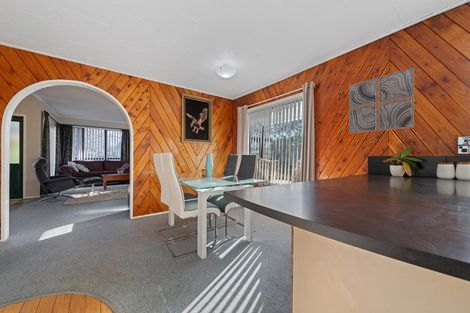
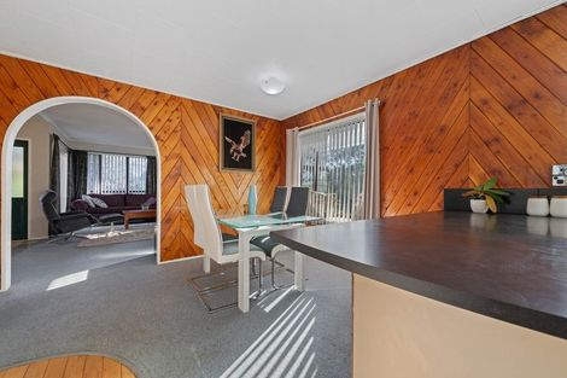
- wall art (377, 103)
